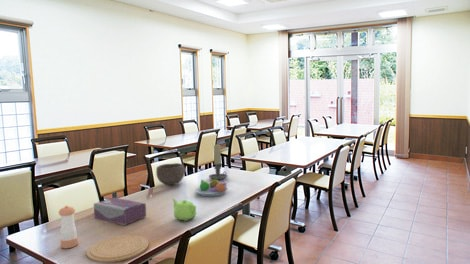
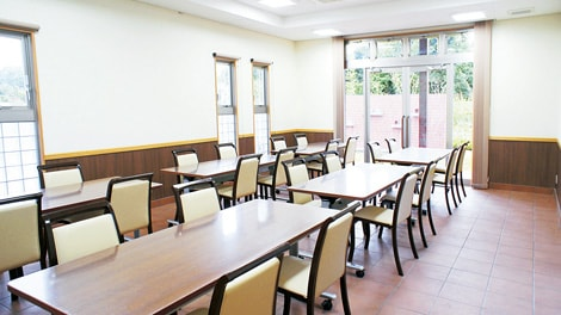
- bowl (171, 174)
- plate (118, 247)
- fruit bowl (211, 186)
- pepper shaker (68, 225)
- candle holder (218, 161)
- tissue box (120, 210)
- teapot (184, 209)
